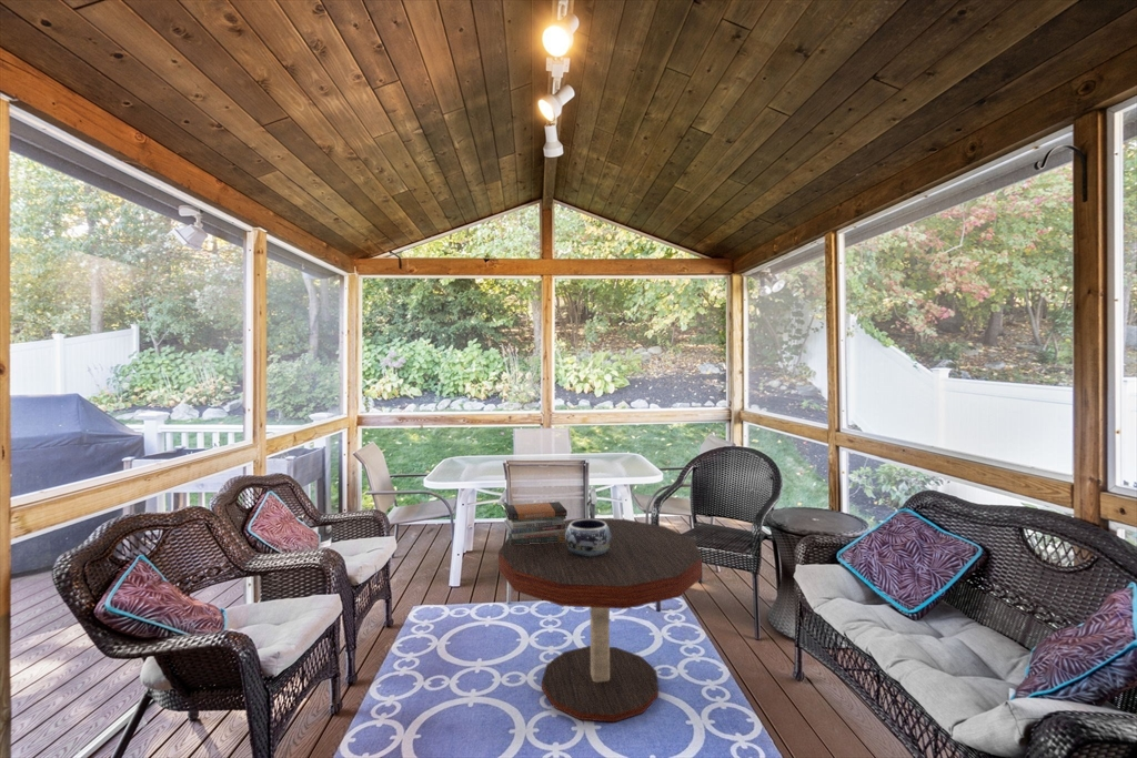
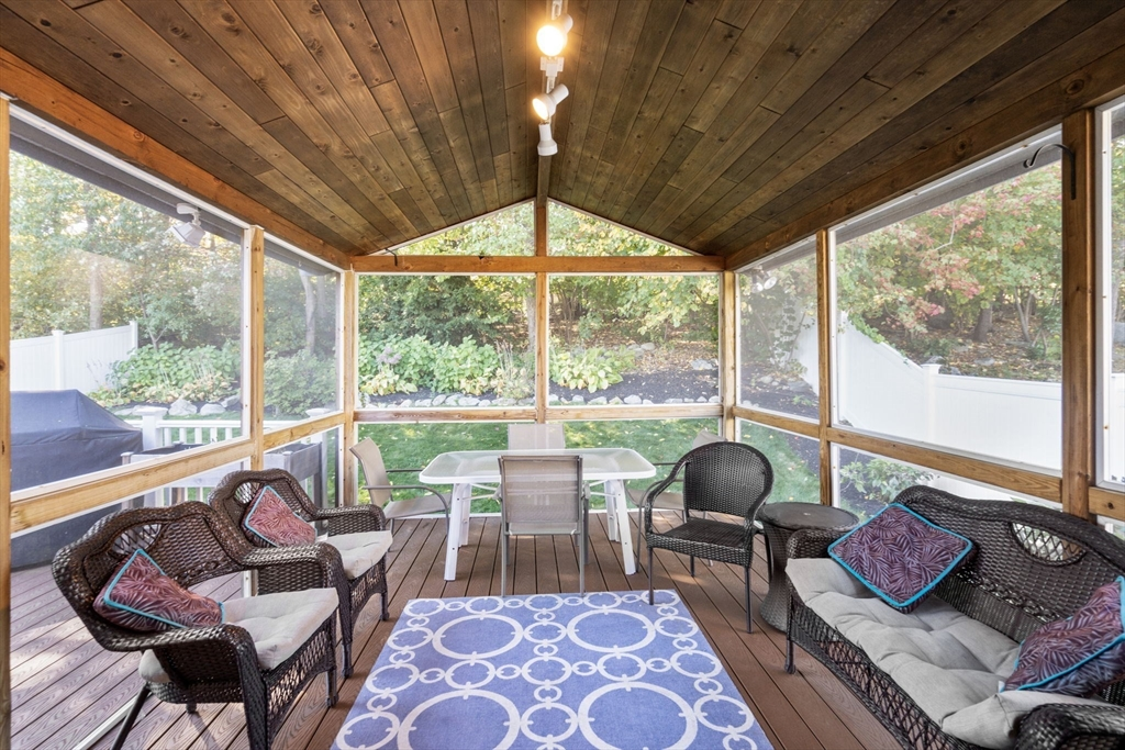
- book stack (534, 522)
- coffee table (600, 614)
- decorative bowl (587, 536)
